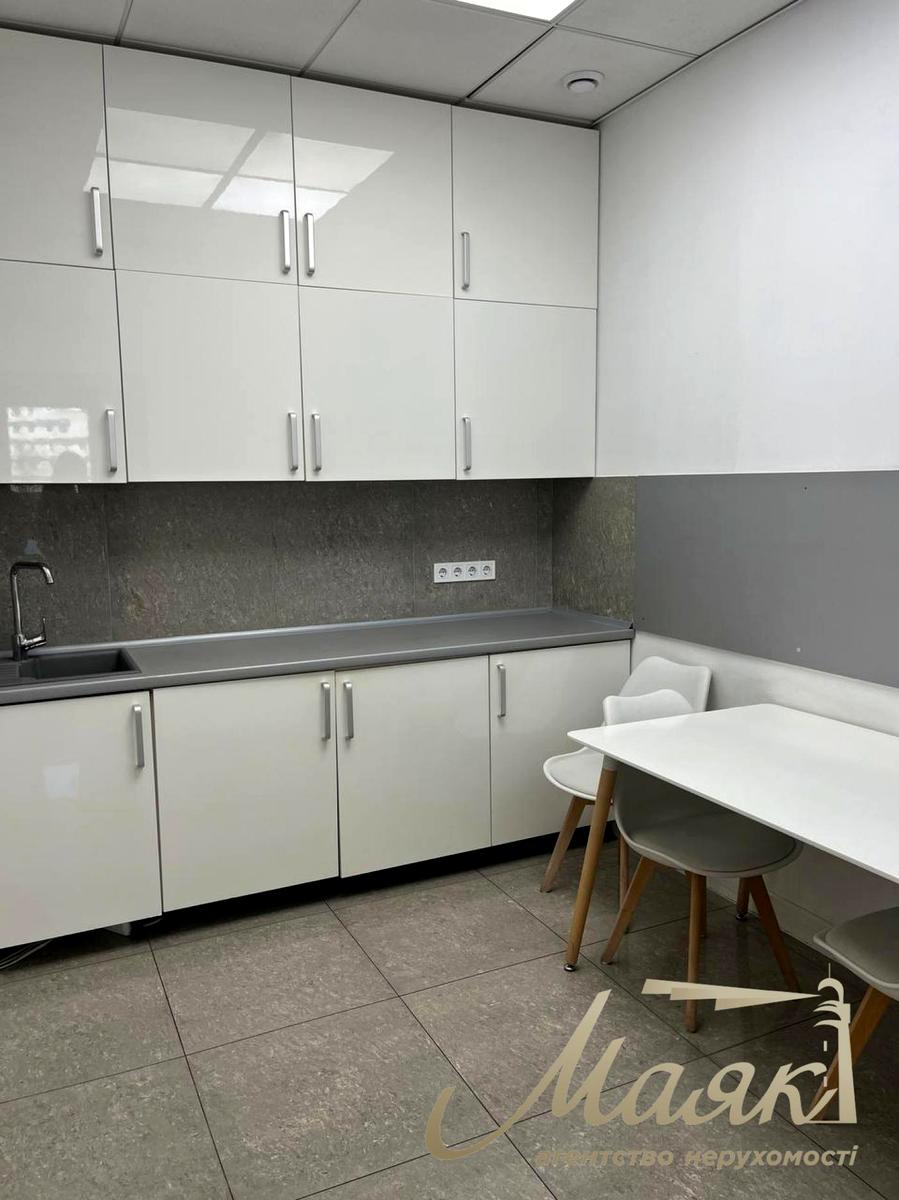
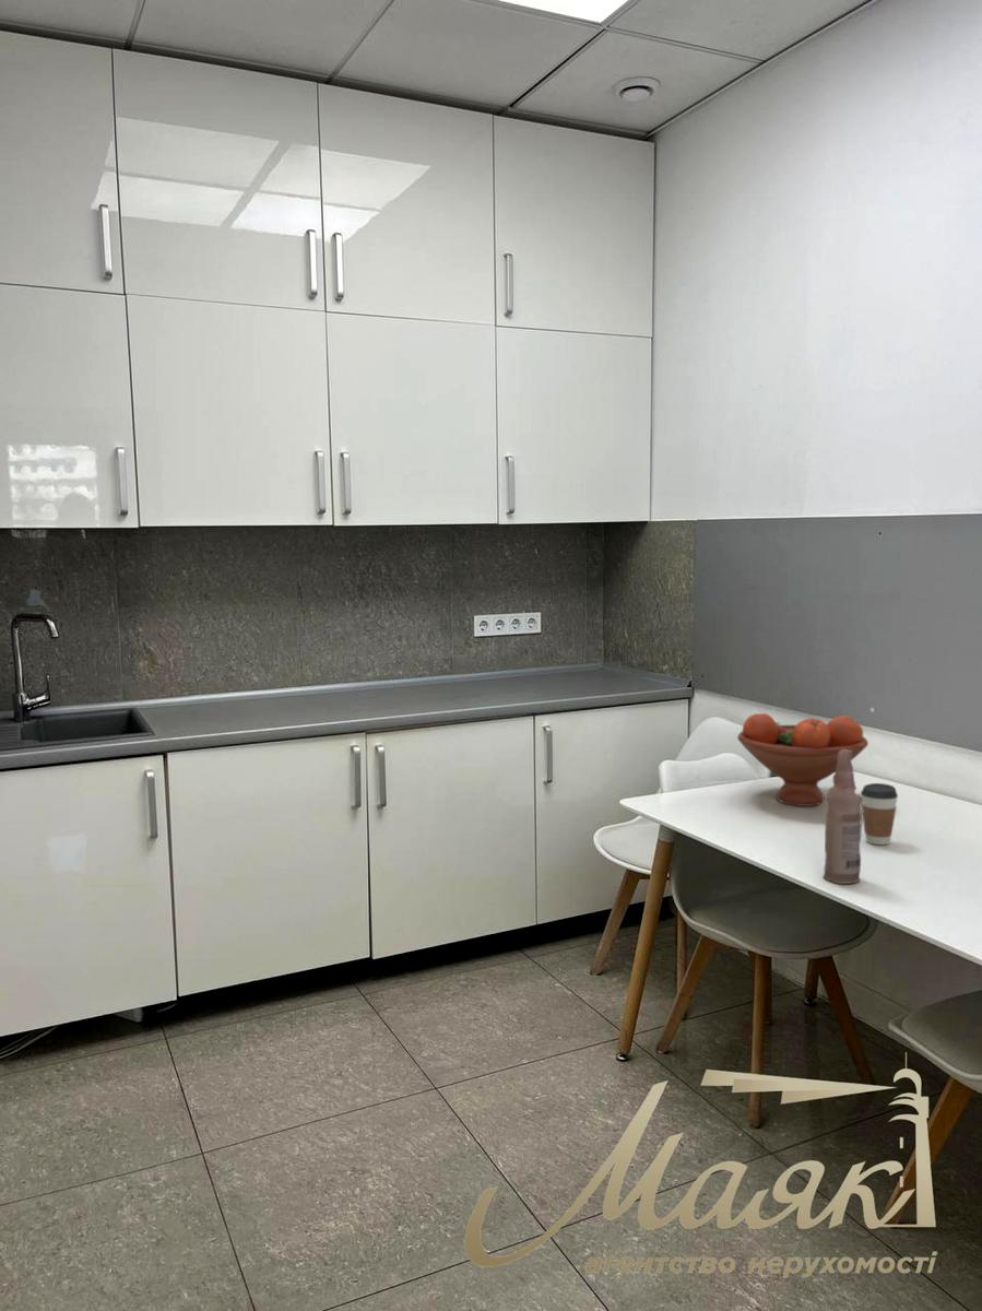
+ bottle (843, 814)
+ fruit bowl (801, 756)
+ coffee cup (878, 814)
